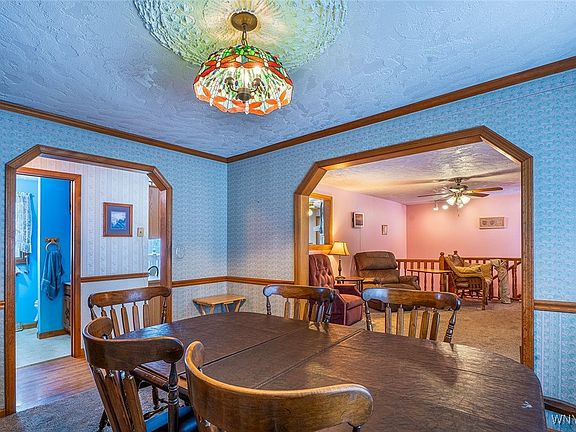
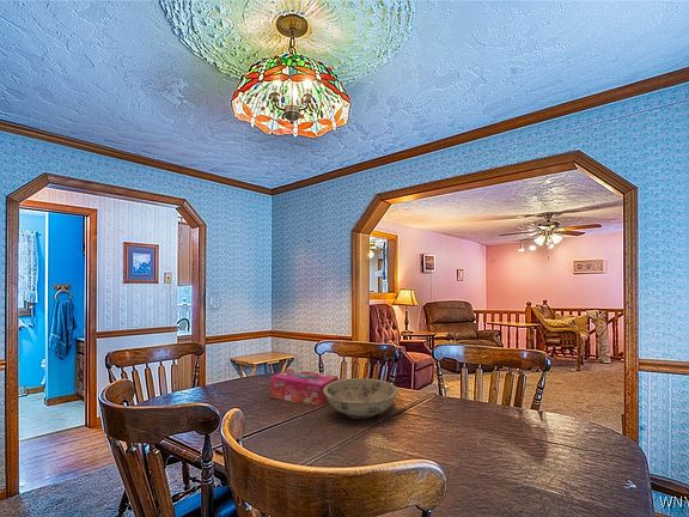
+ tissue box (304, 387)
+ bowl (360, 401)
